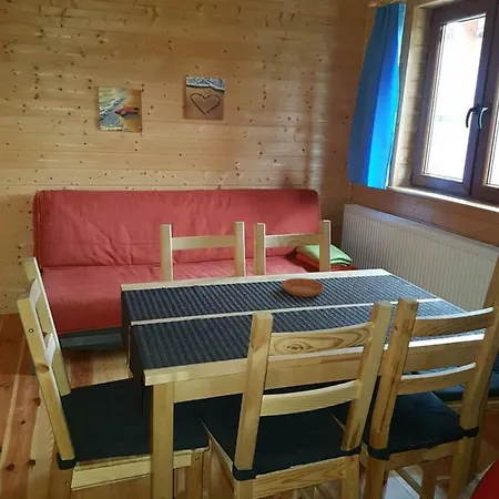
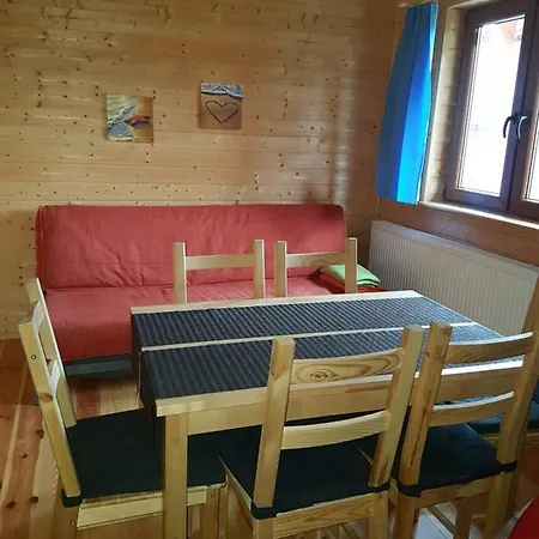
- saucer (302, 287)
